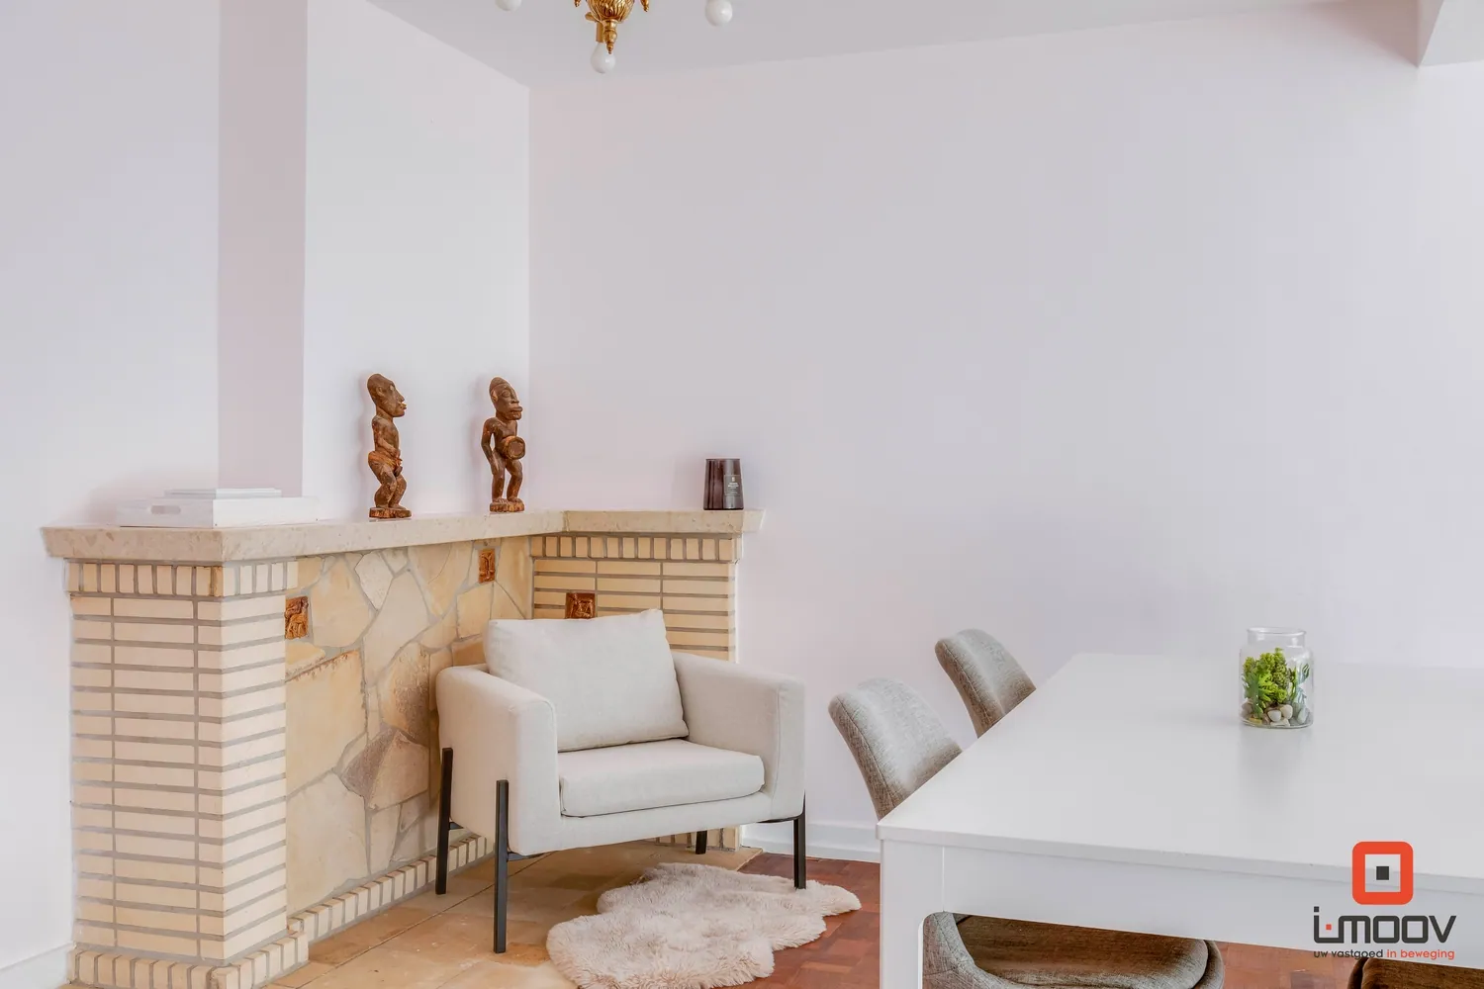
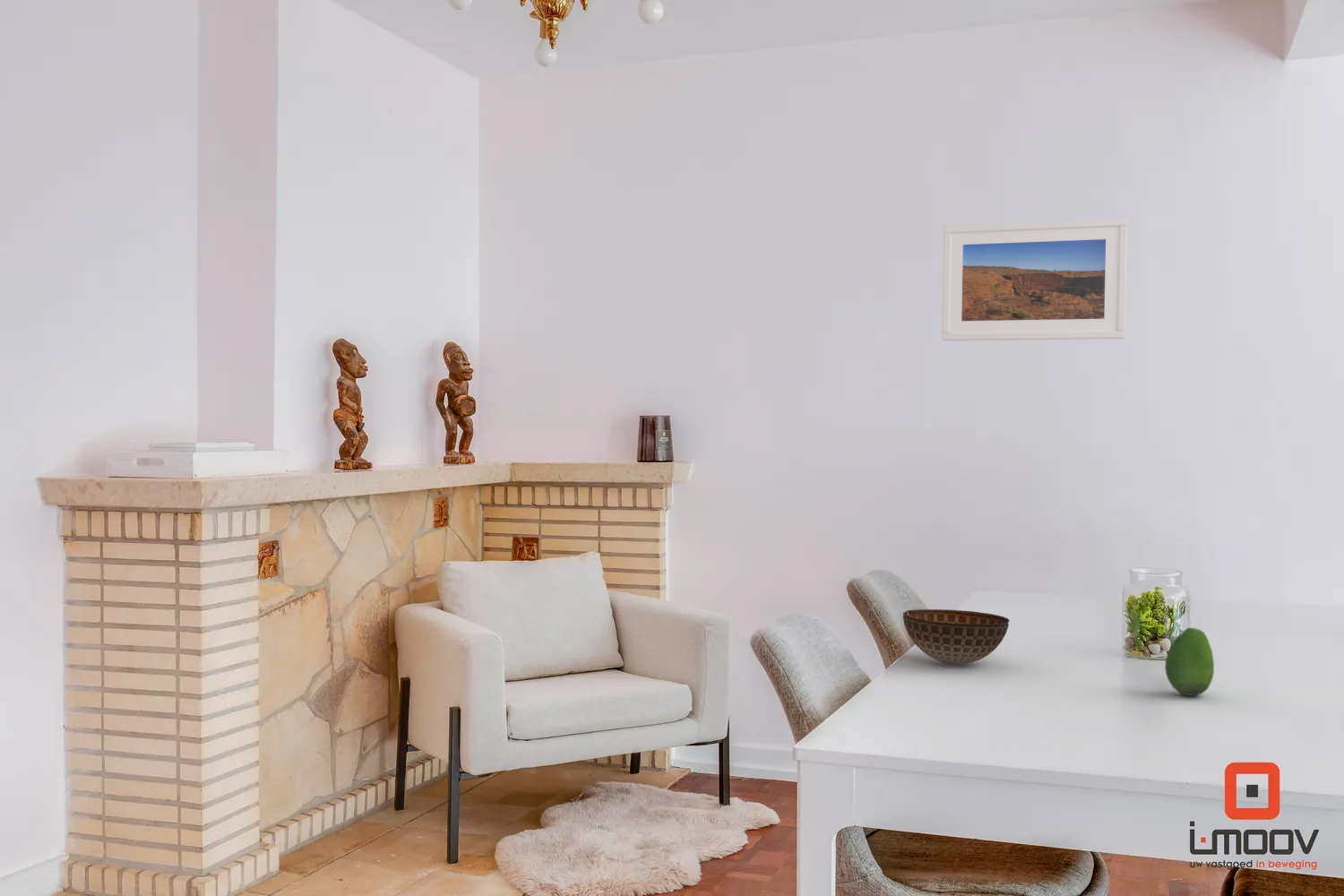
+ fruit (1189, 660)
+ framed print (1032, 280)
+ bowl (955, 639)
